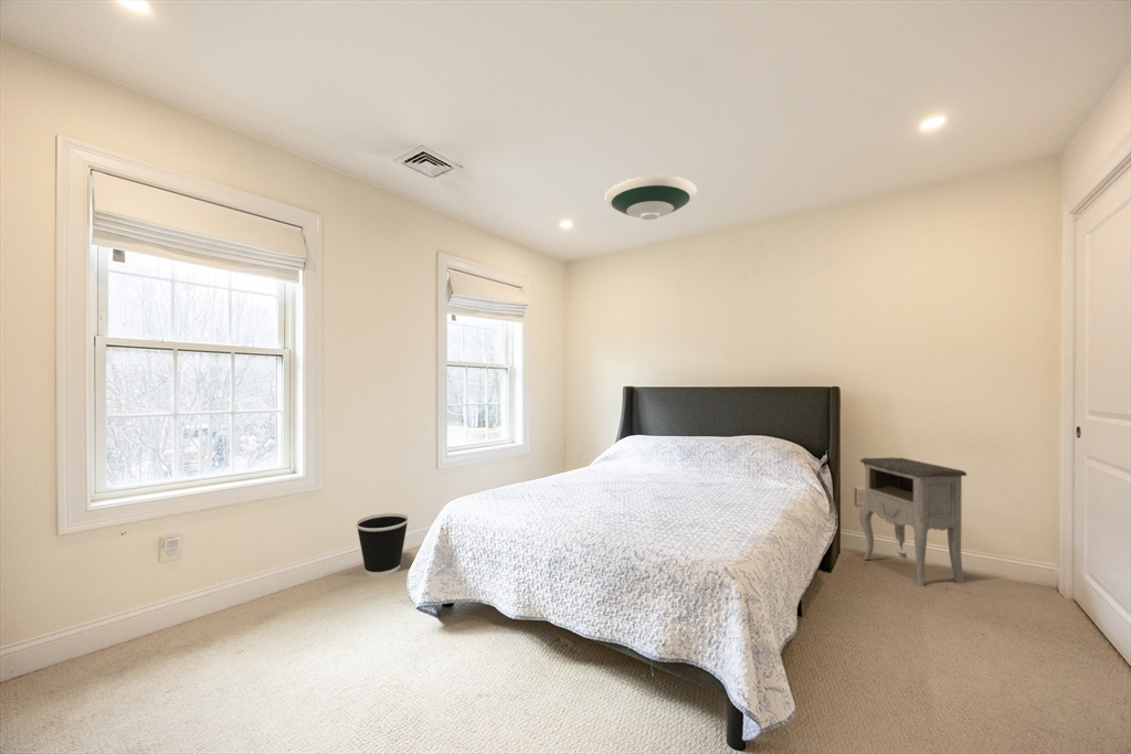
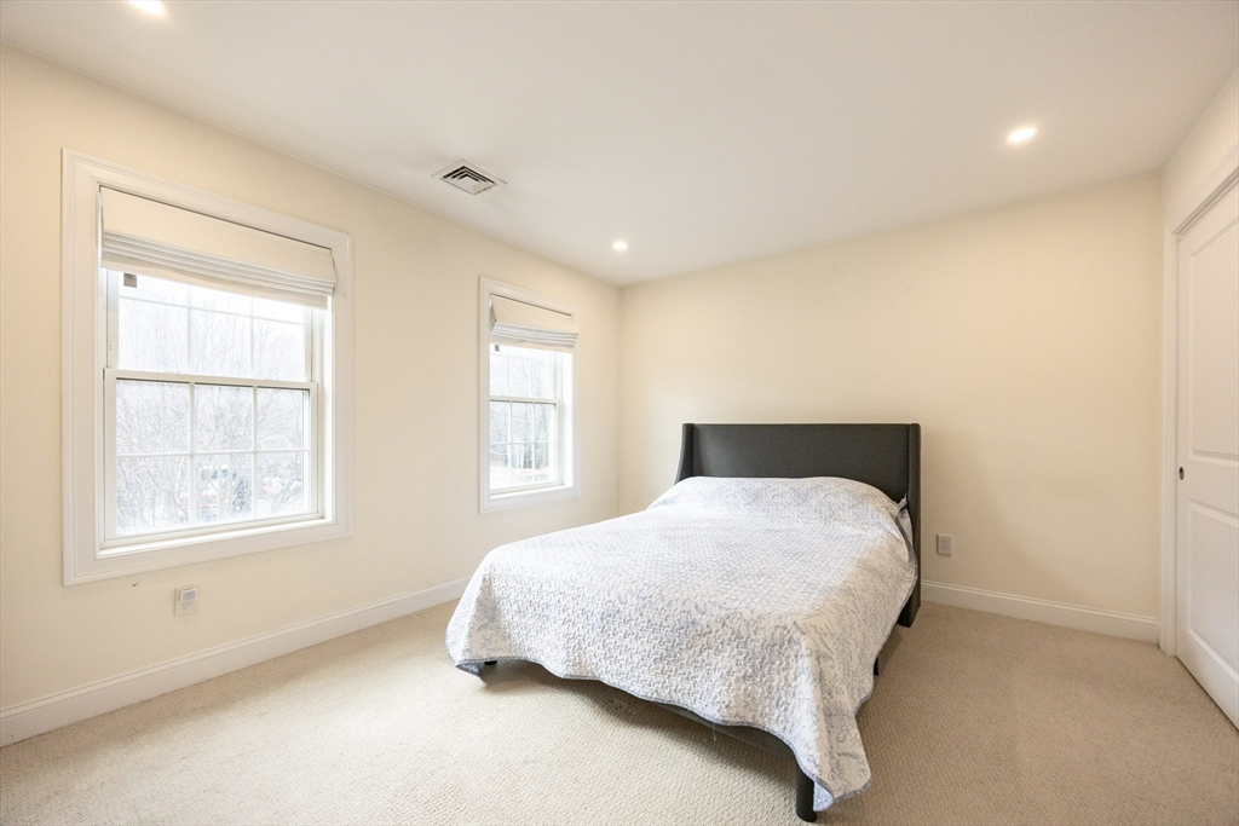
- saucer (649, 205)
- wastebasket (382, 544)
- nightstand (908, 517)
